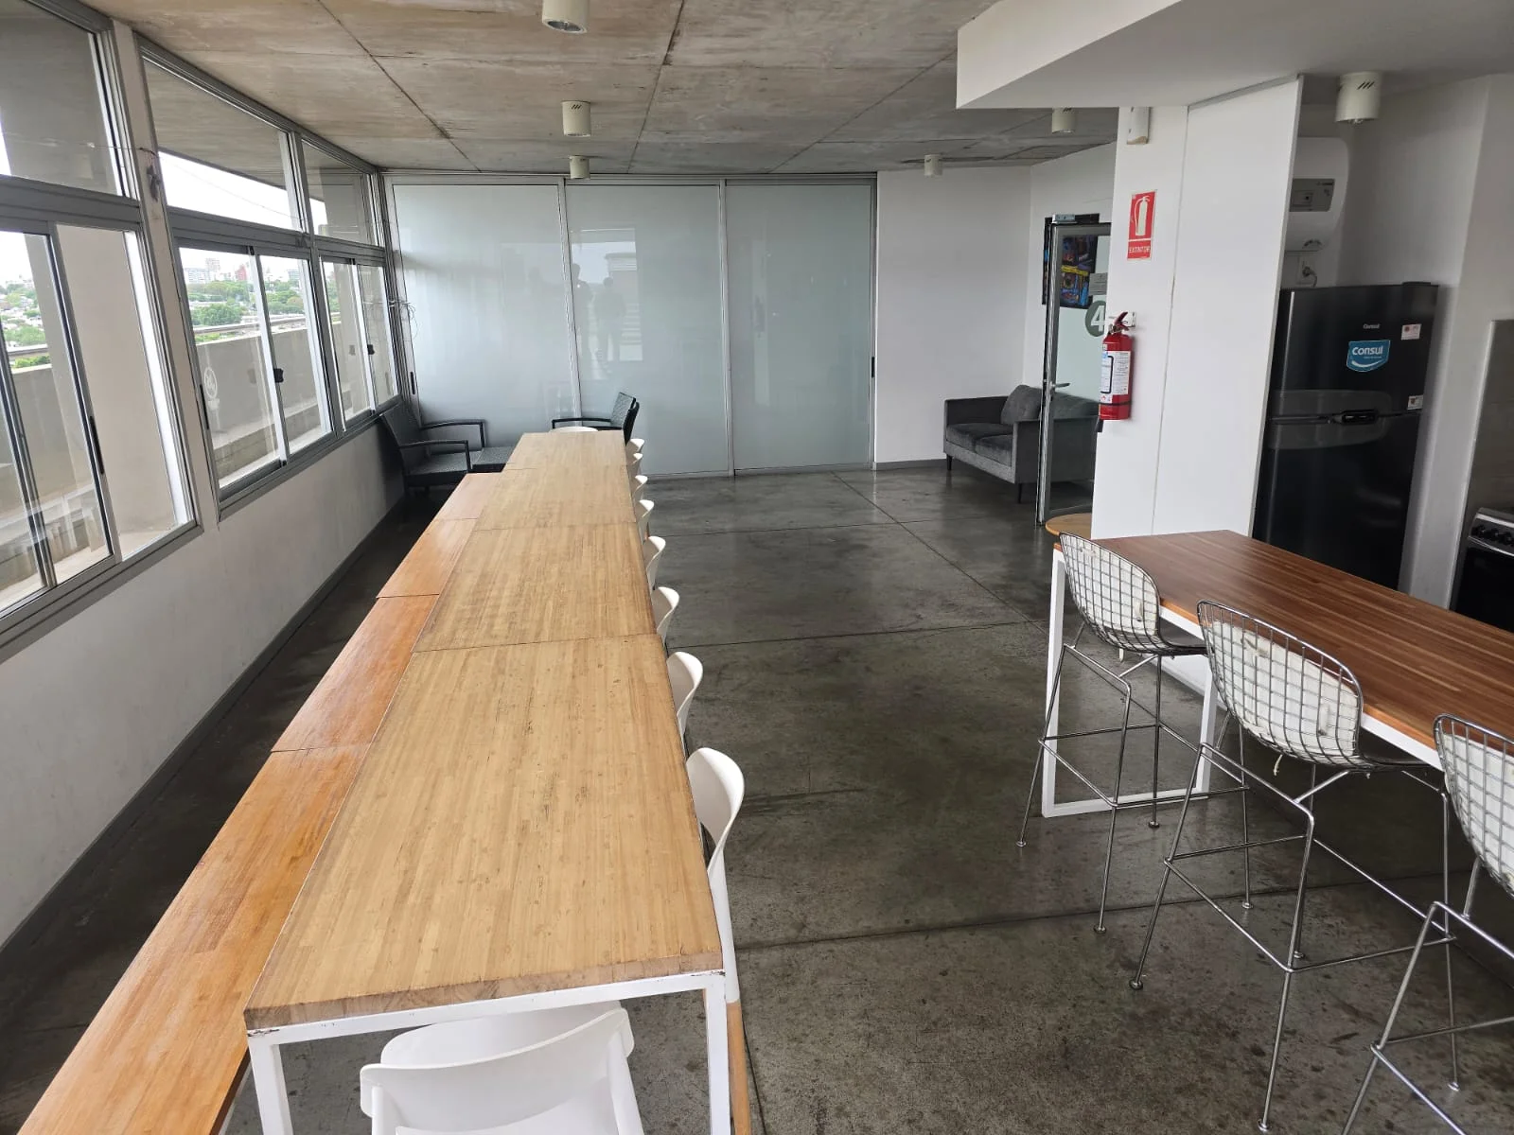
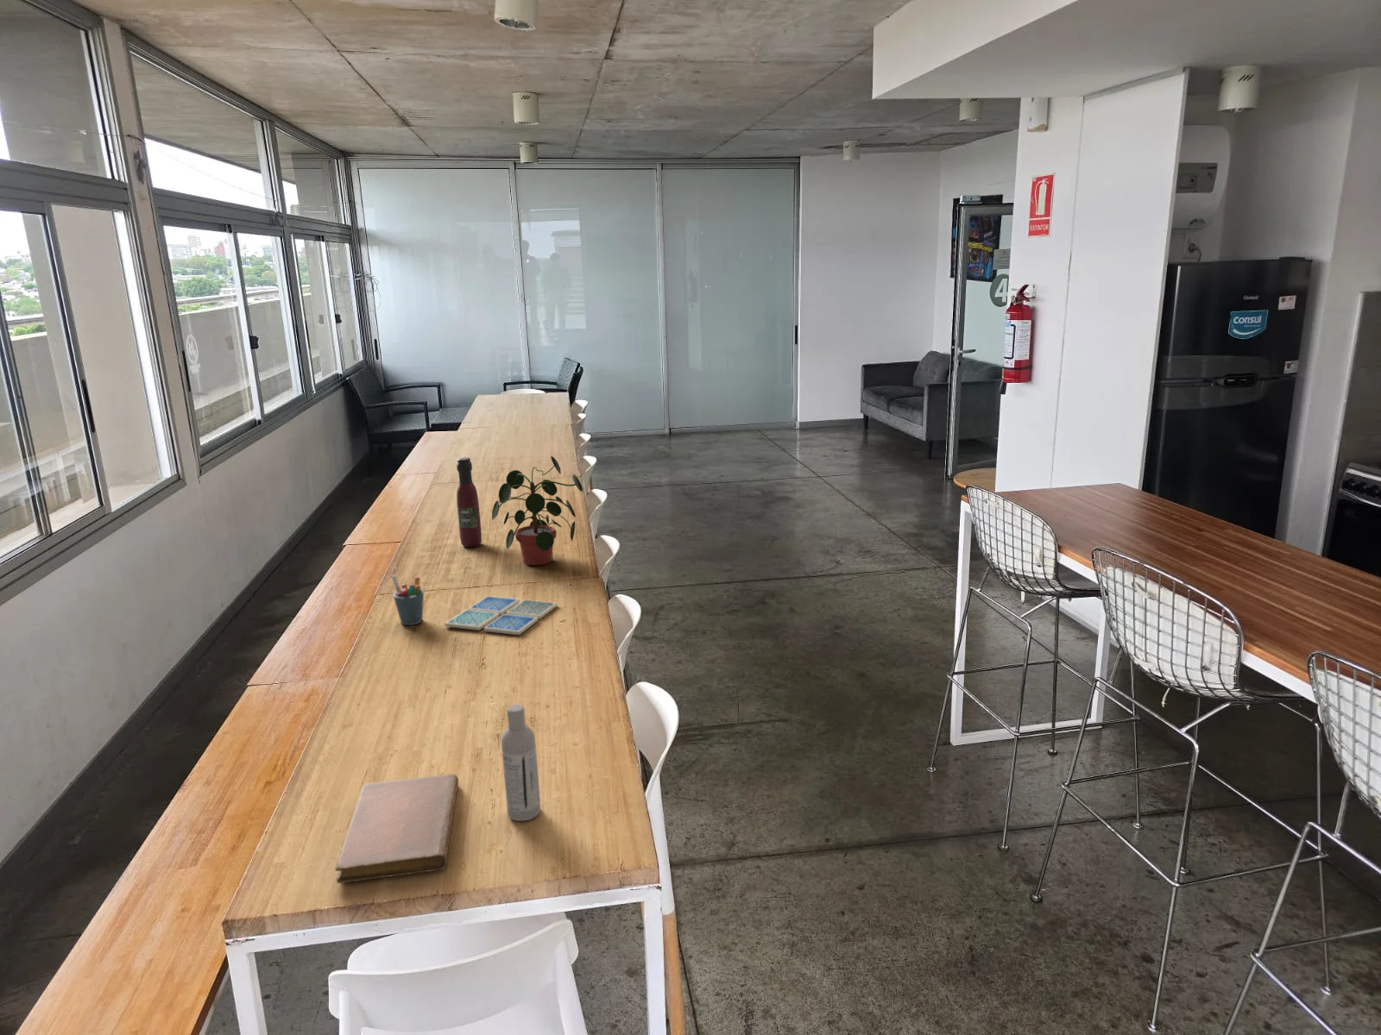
+ drink coaster (501, 614)
+ wine bottle (466, 502)
+ notebook (402, 823)
+ bottle (520, 761)
+ pen holder (409, 599)
+ potted plant (542, 508)
